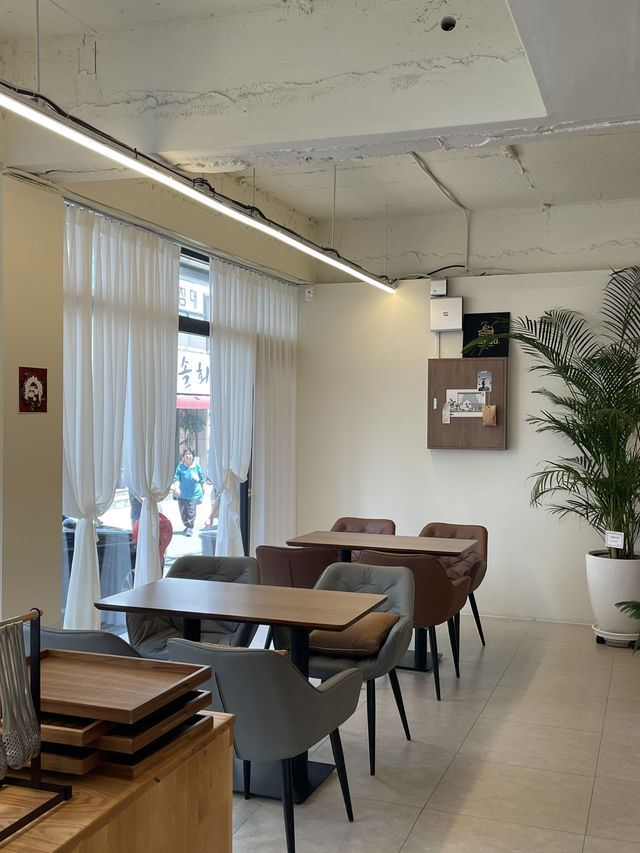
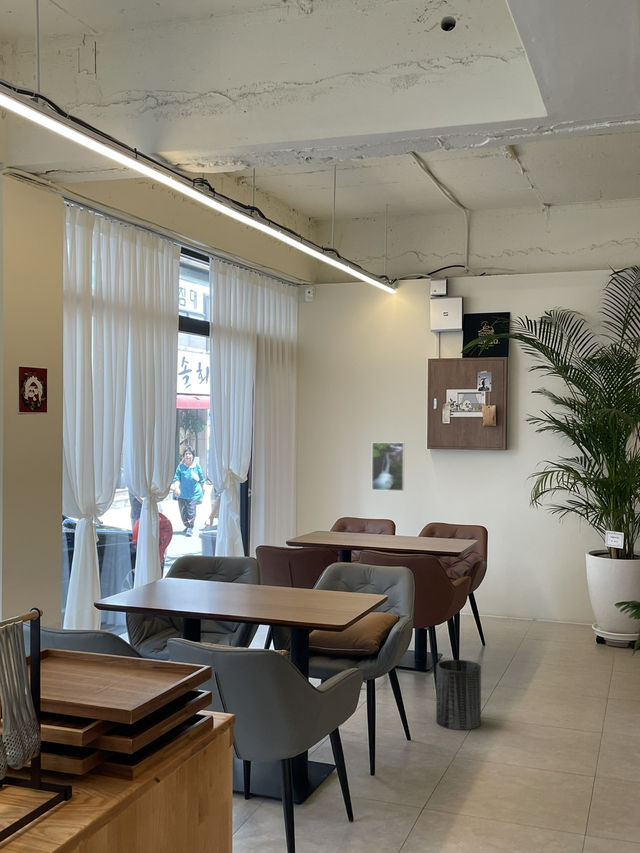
+ trash can (458, 693)
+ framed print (387, 466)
